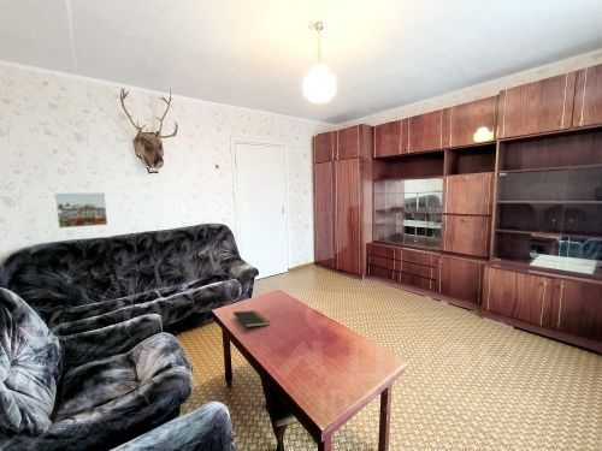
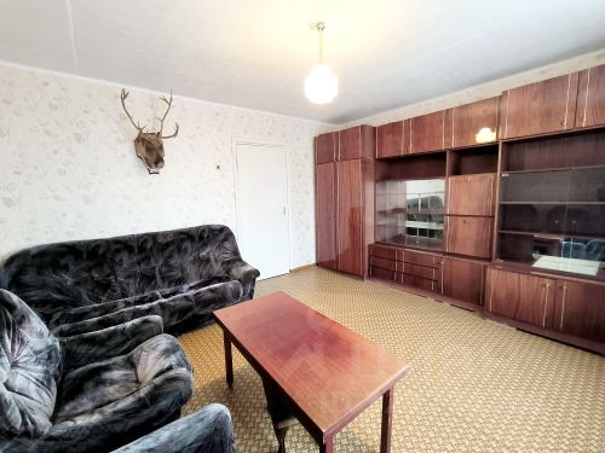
- notepad (250, 318)
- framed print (82, 209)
